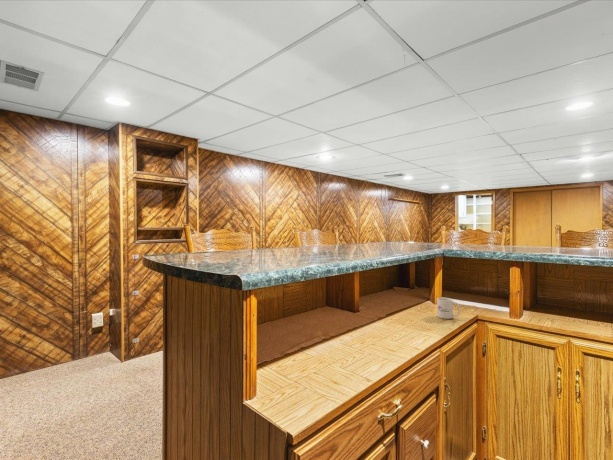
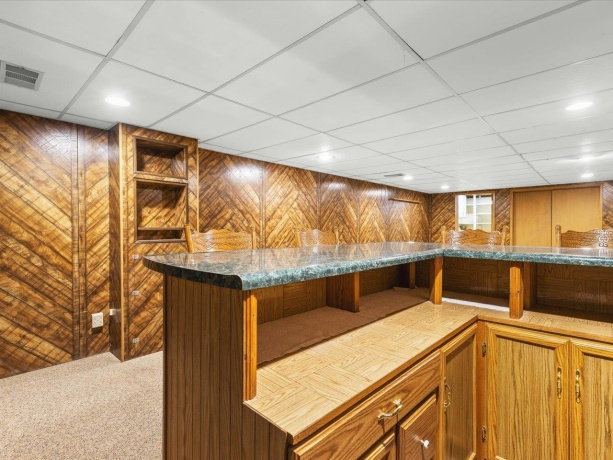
- mug (448, 308)
